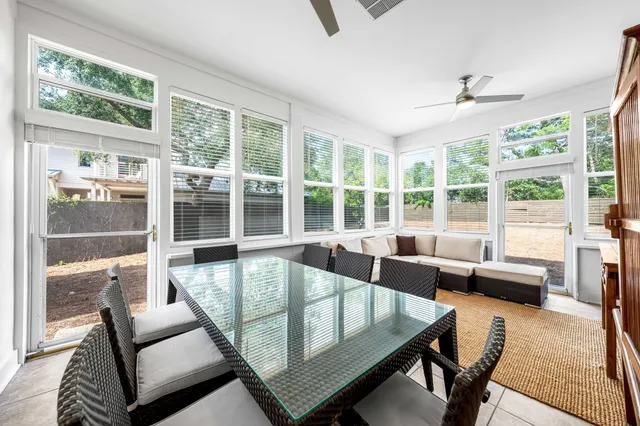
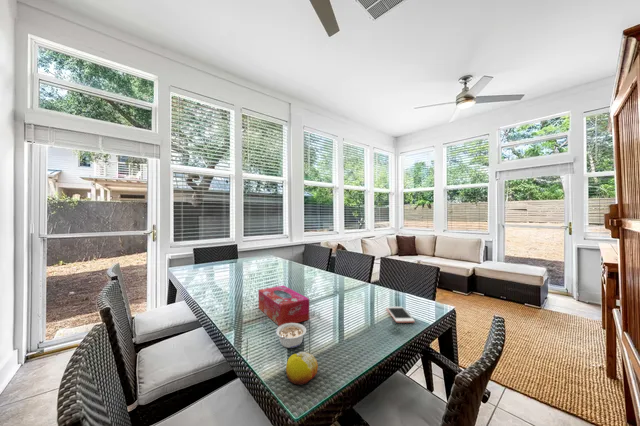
+ tissue box (282, 303)
+ cell phone (399, 314)
+ legume (291, 335)
+ fruit (302, 364)
